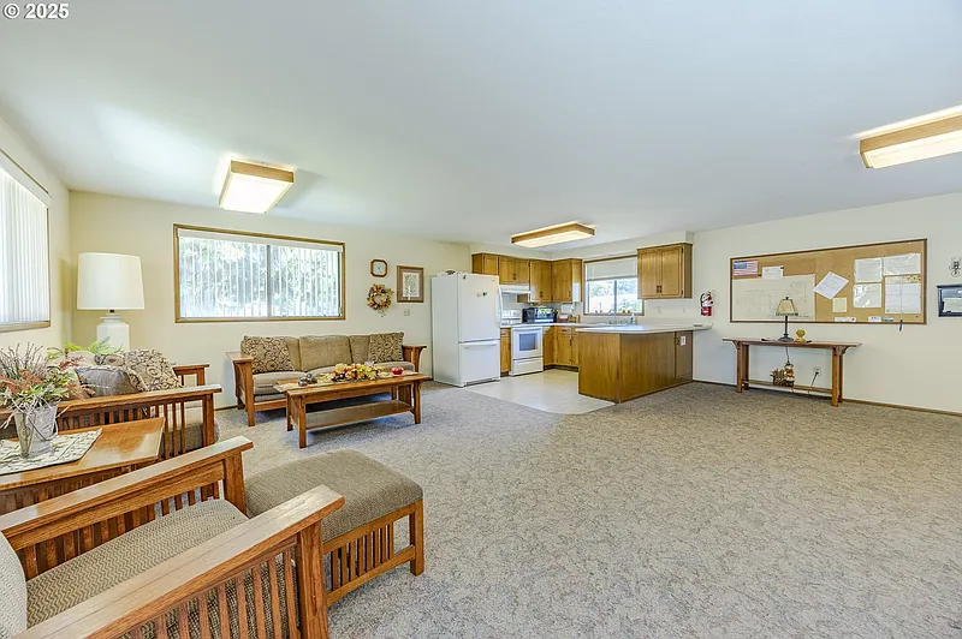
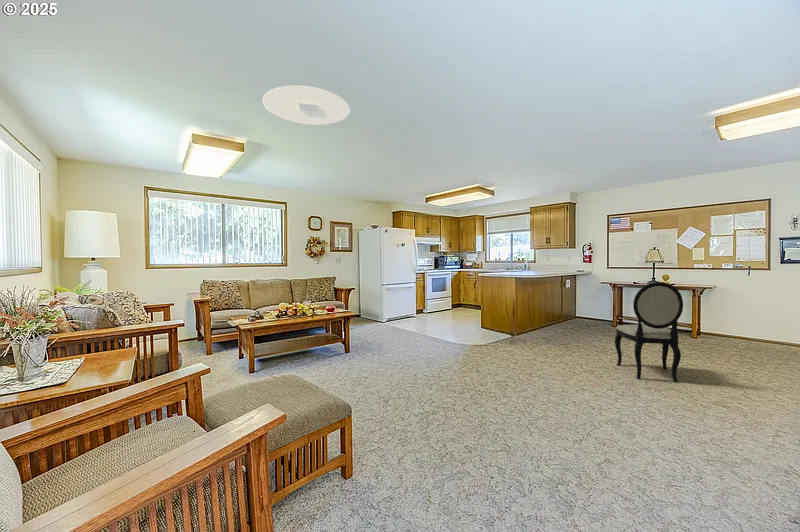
+ ceiling light (307, 103)
+ dining chair (649, 327)
